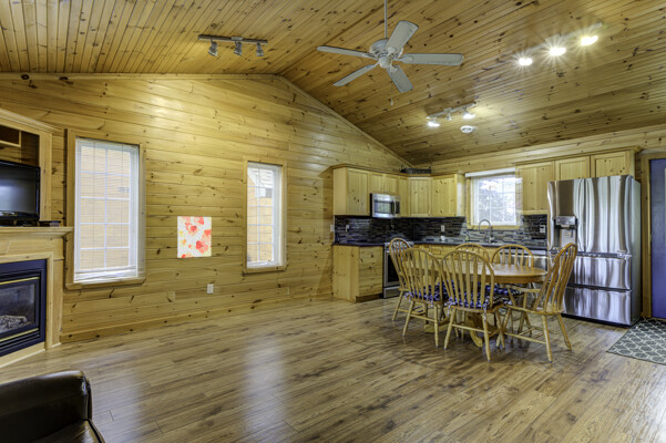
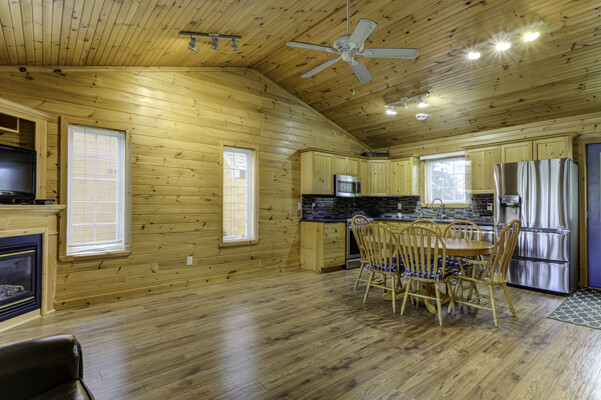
- wall art (194, 236)
